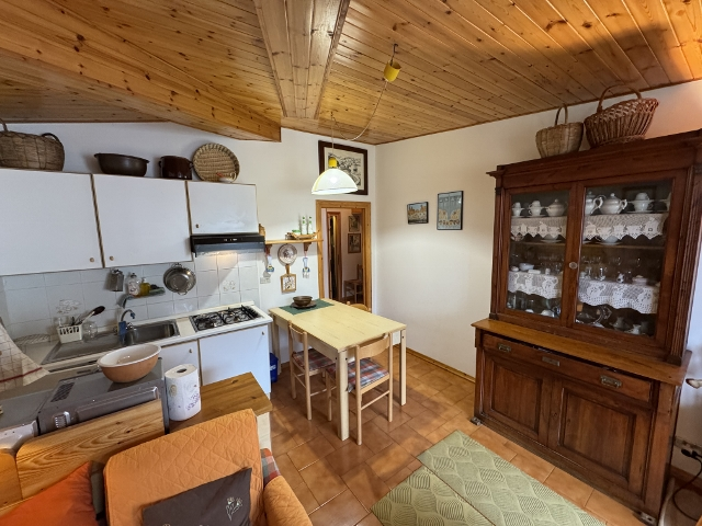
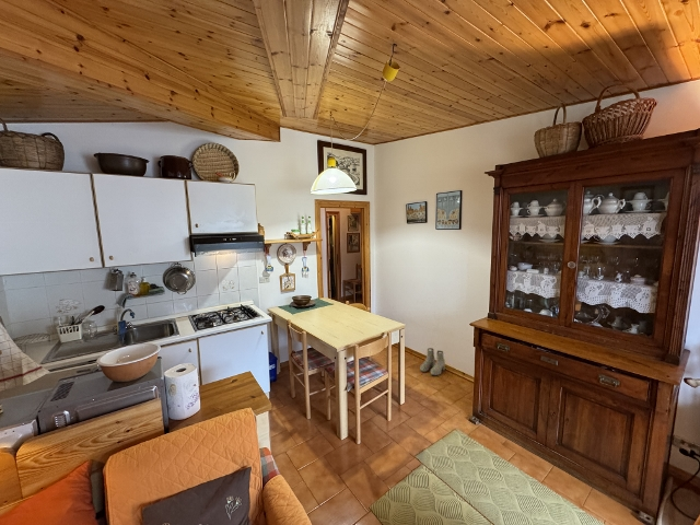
+ boots (432, 360)
